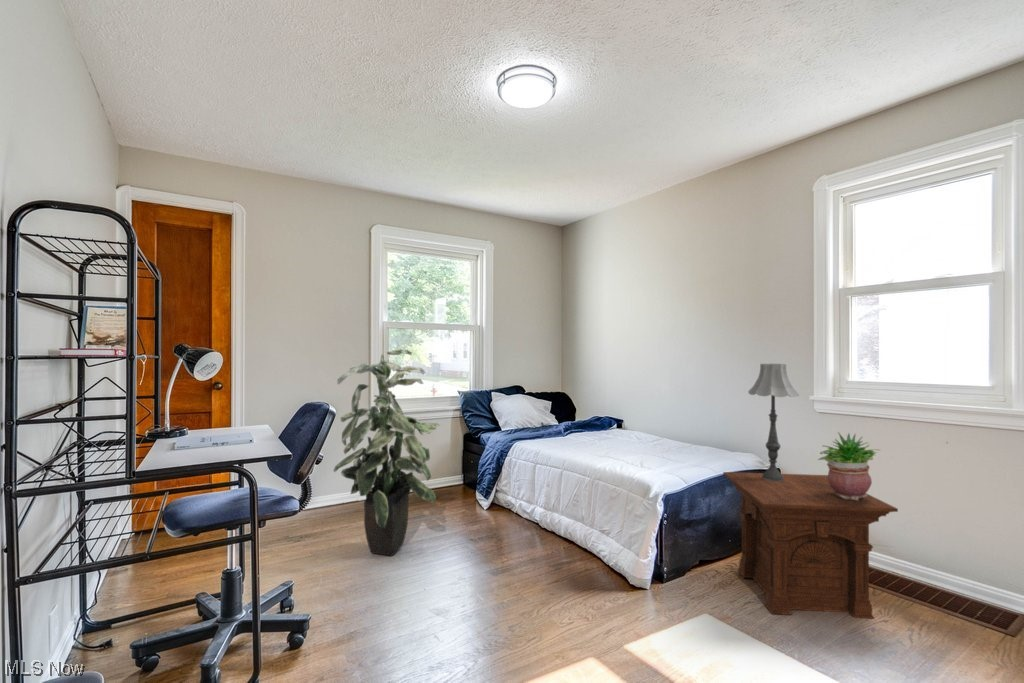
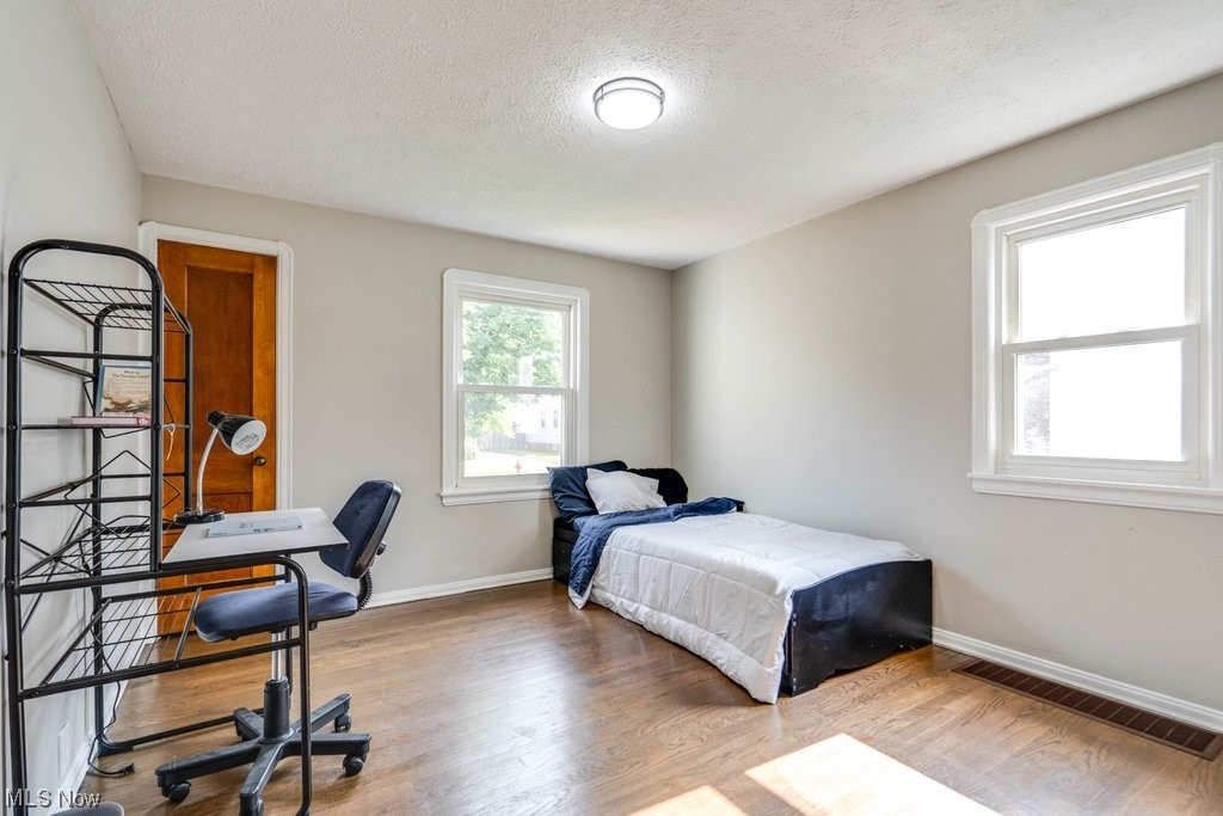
- table lamp (773, 421)
- side table (799, 540)
- potted plant (847, 464)
- indoor plant (390, 452)
